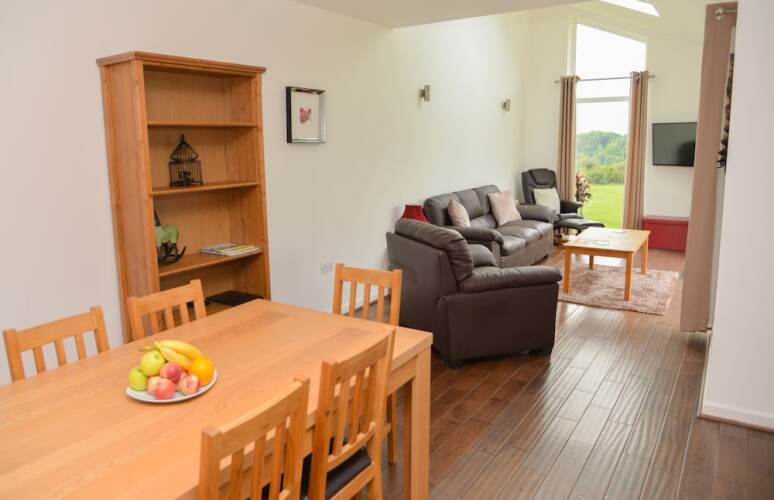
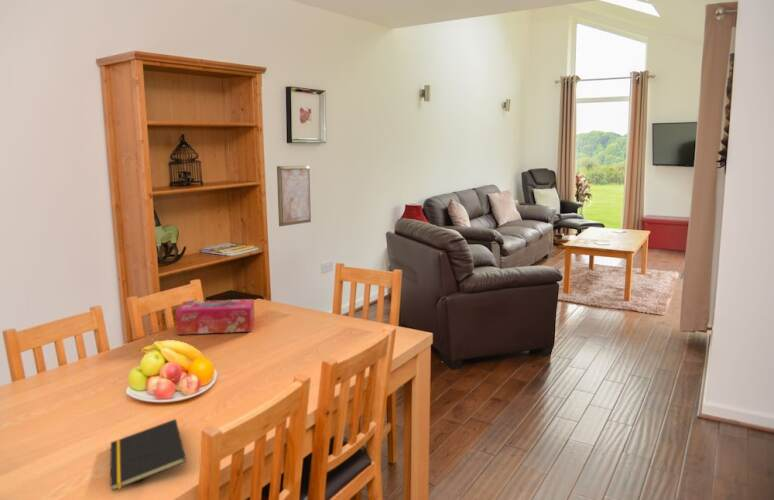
+ tissue box (216, 316)
+ wall art (295, 195)
+ notepad (146, 451)
